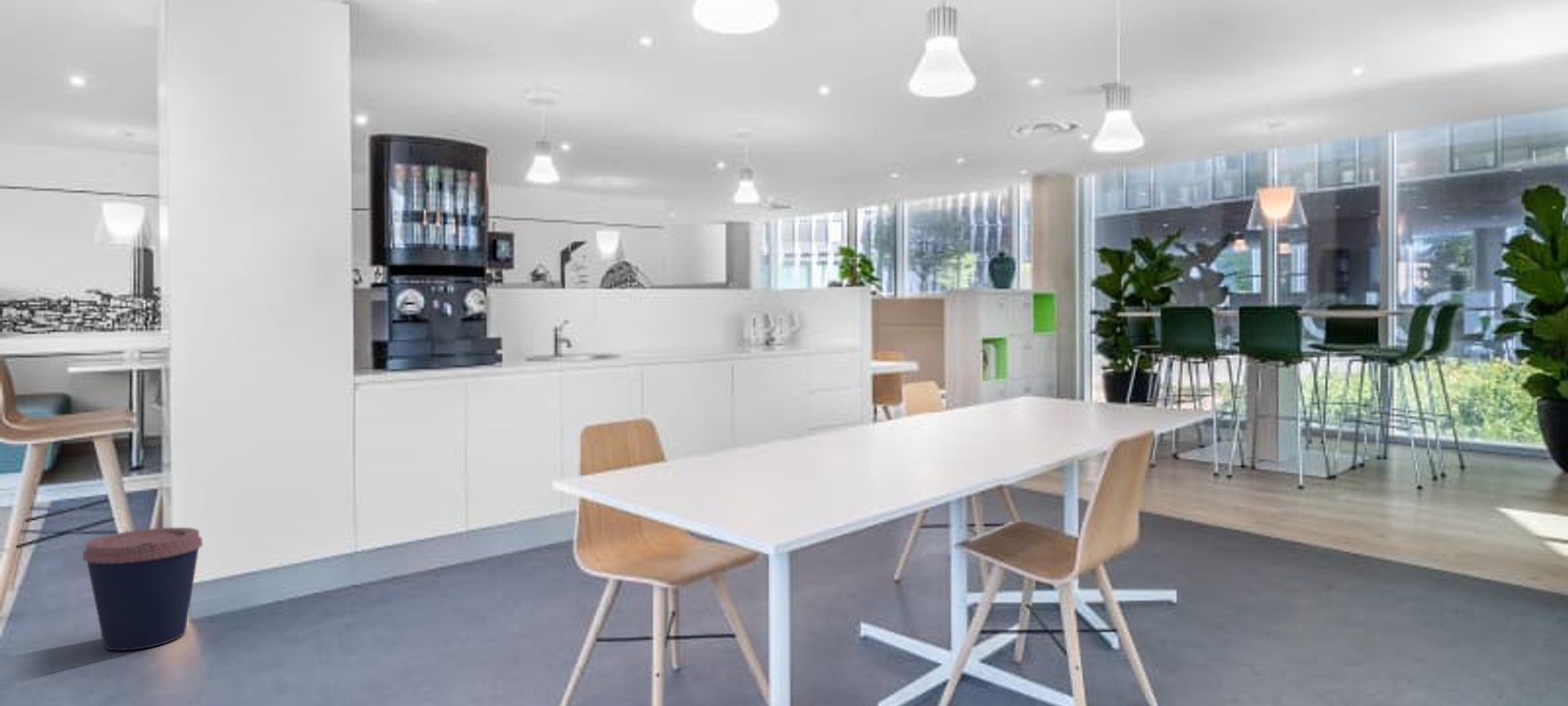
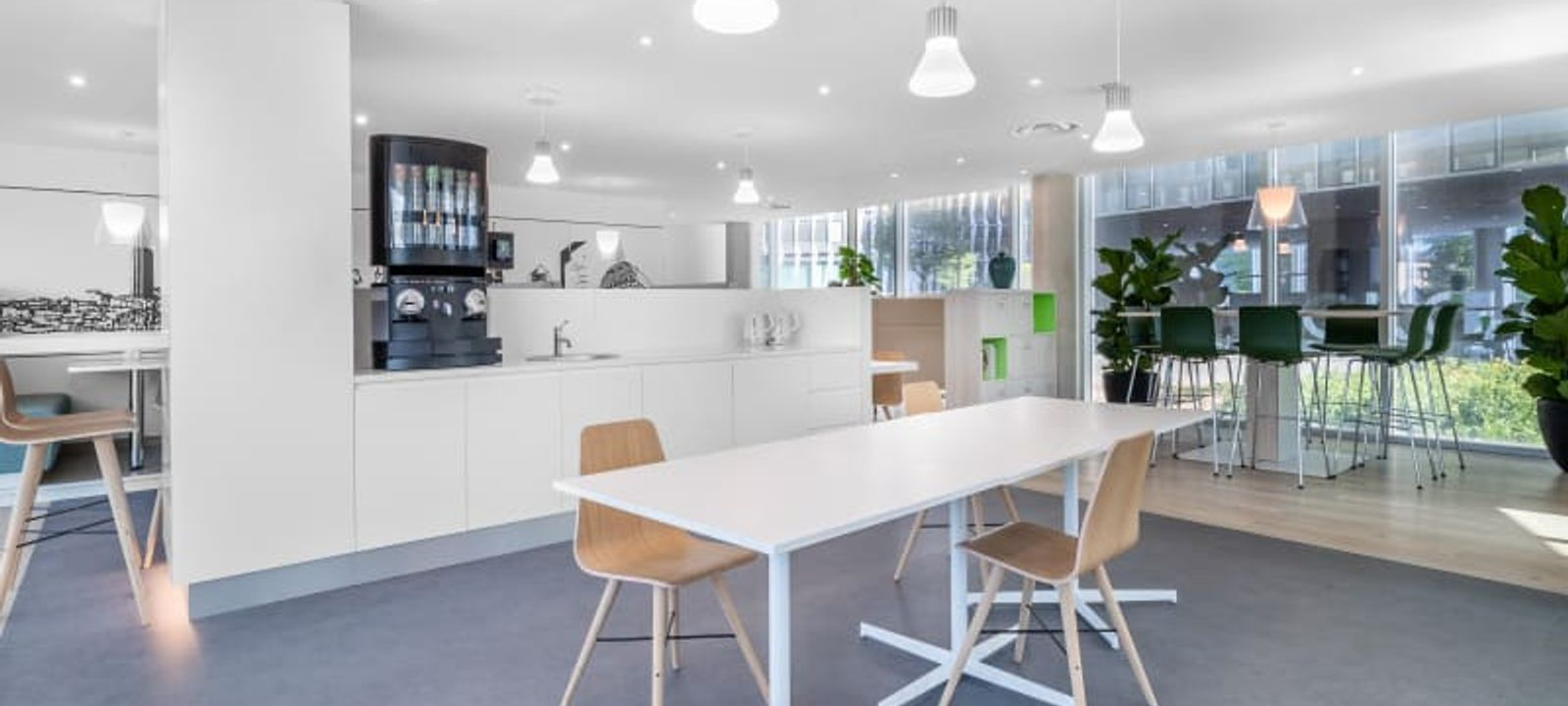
- coffee cup (145, 587)
